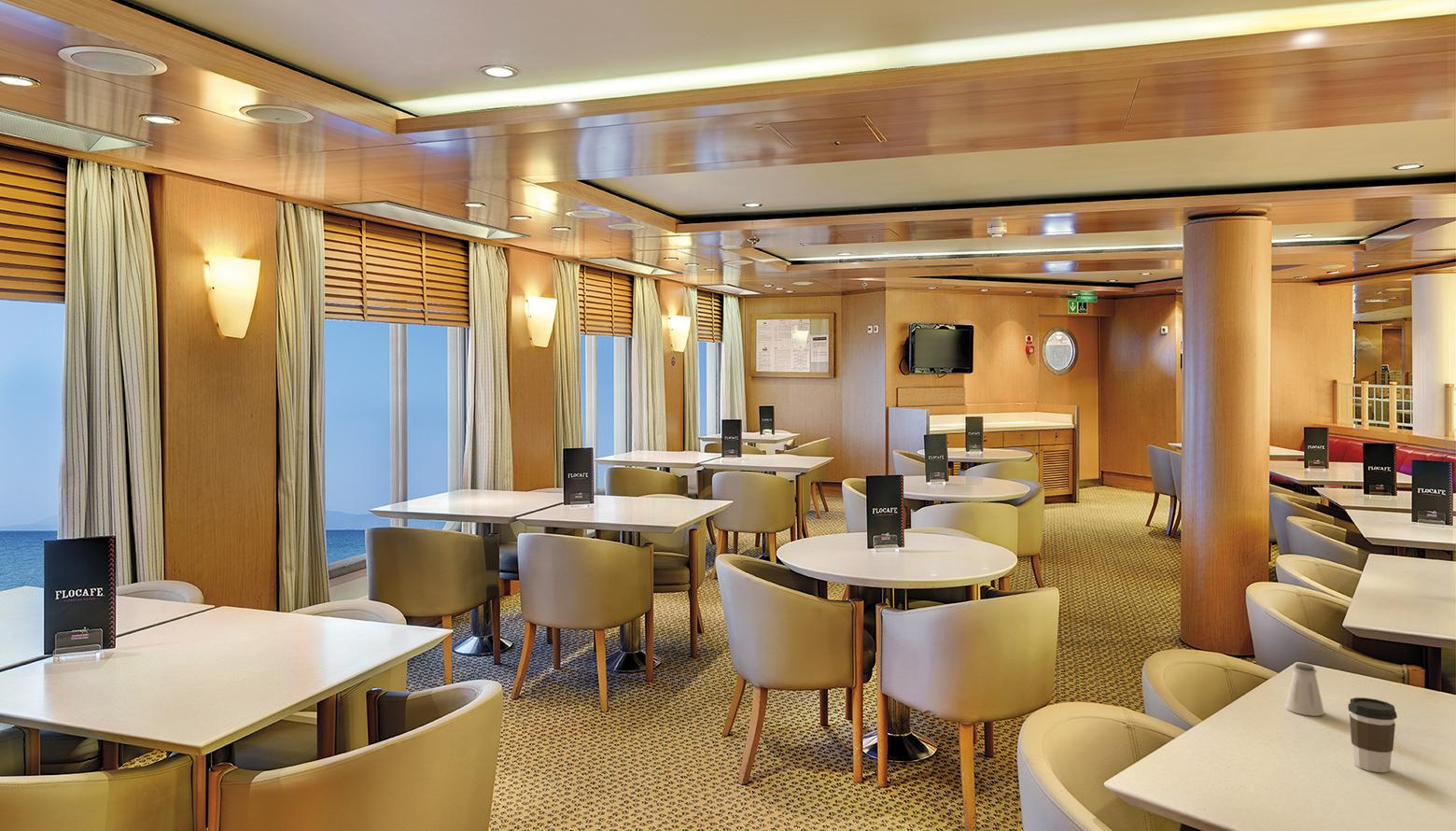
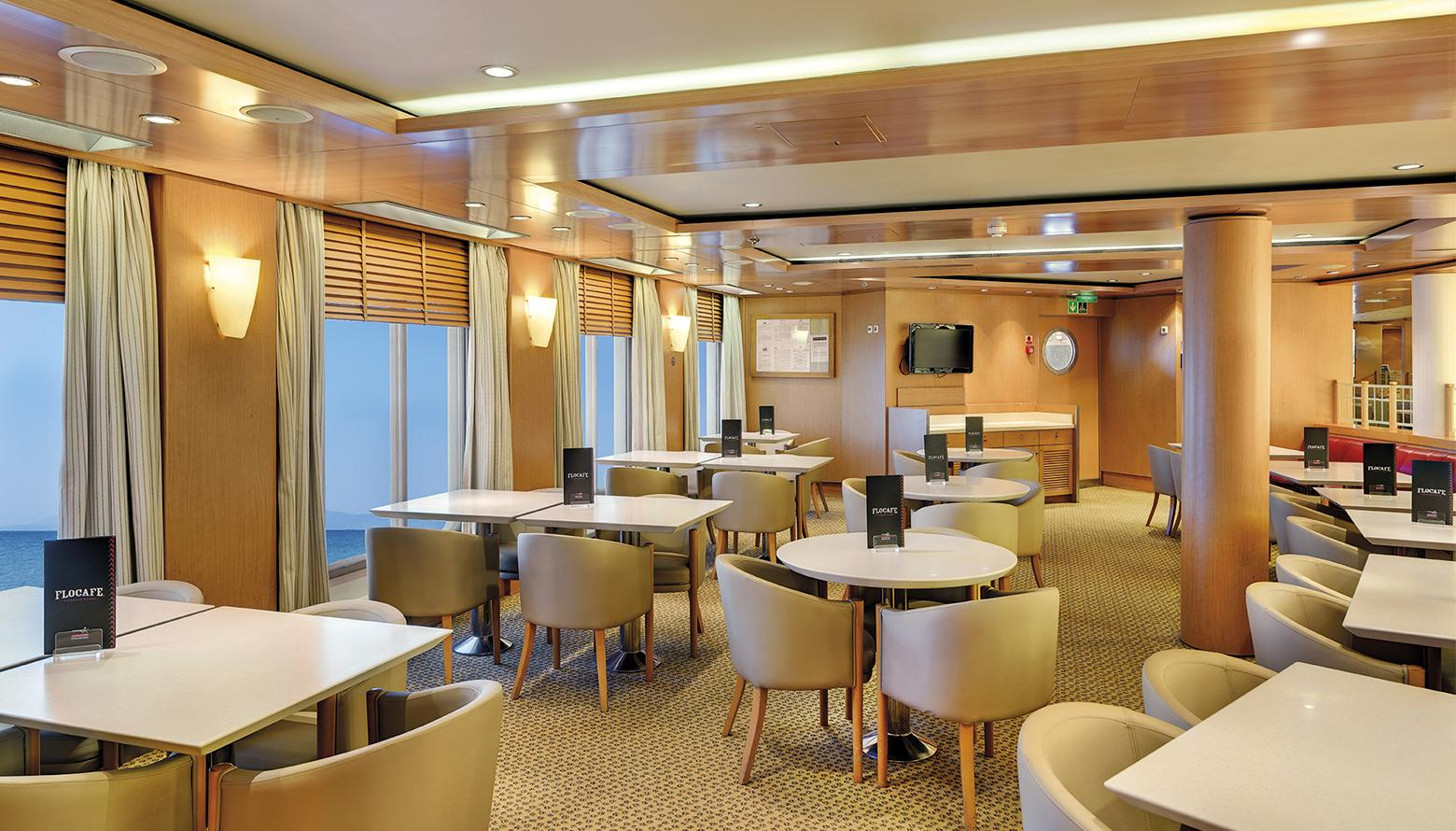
- saltshaker (1304, 687)
- coffee cup (1371, 735)
